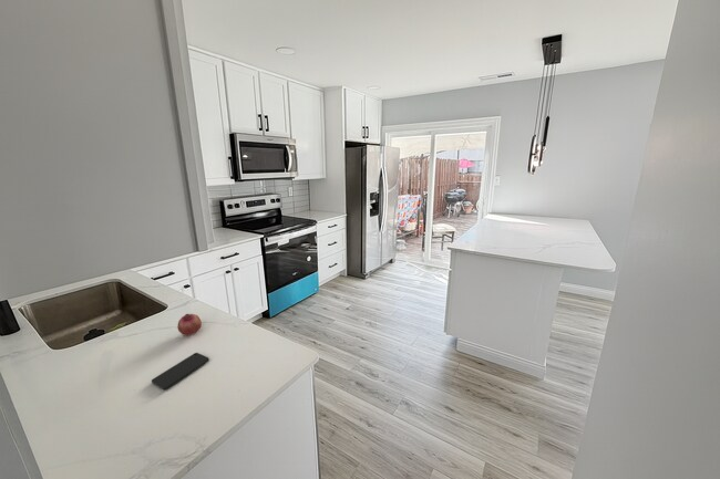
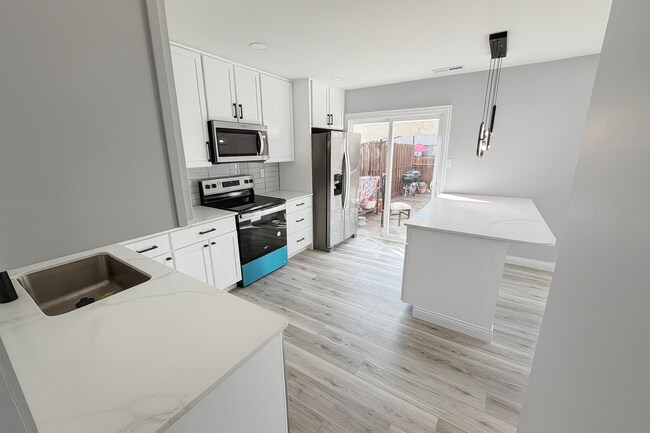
- fruit (189, 323)
- smartphone (182, 369)
